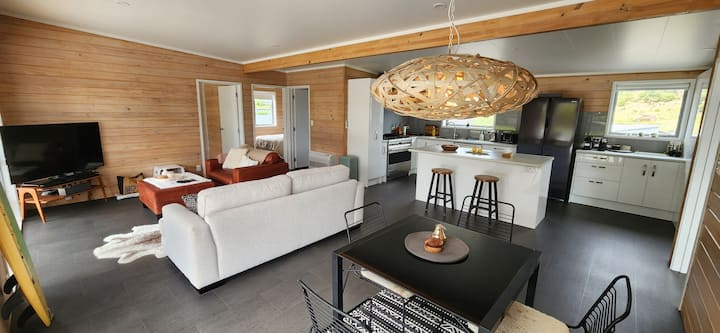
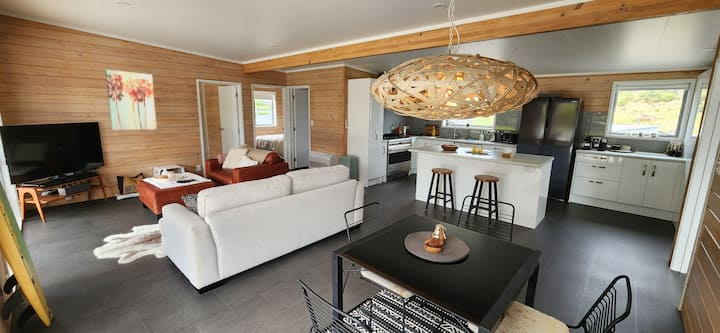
+ wall art (132, 101)
